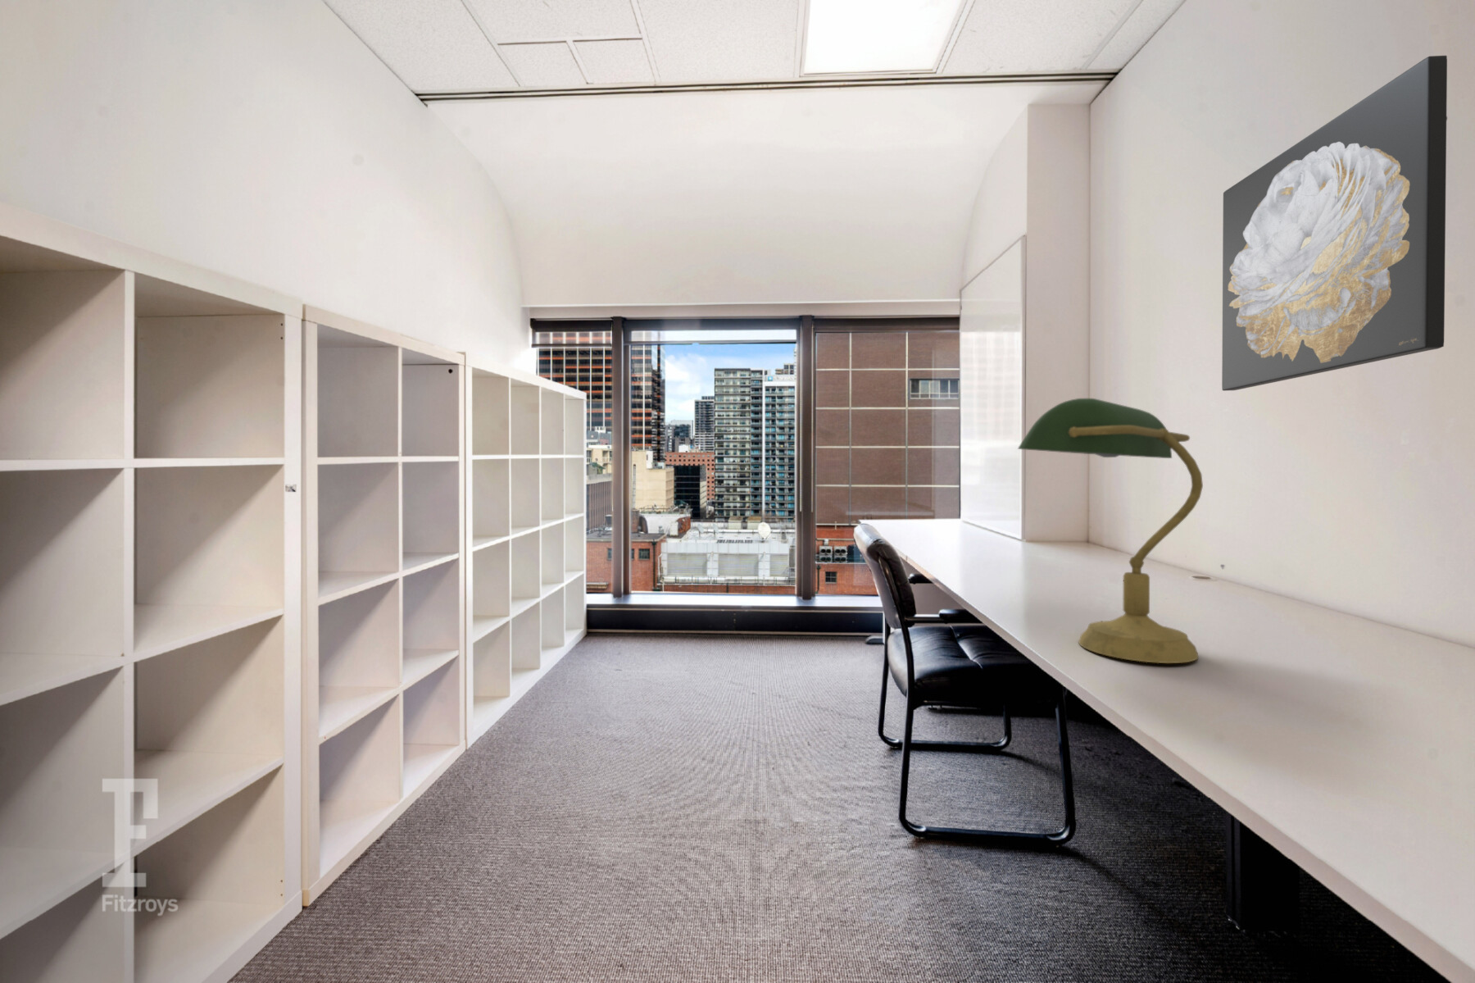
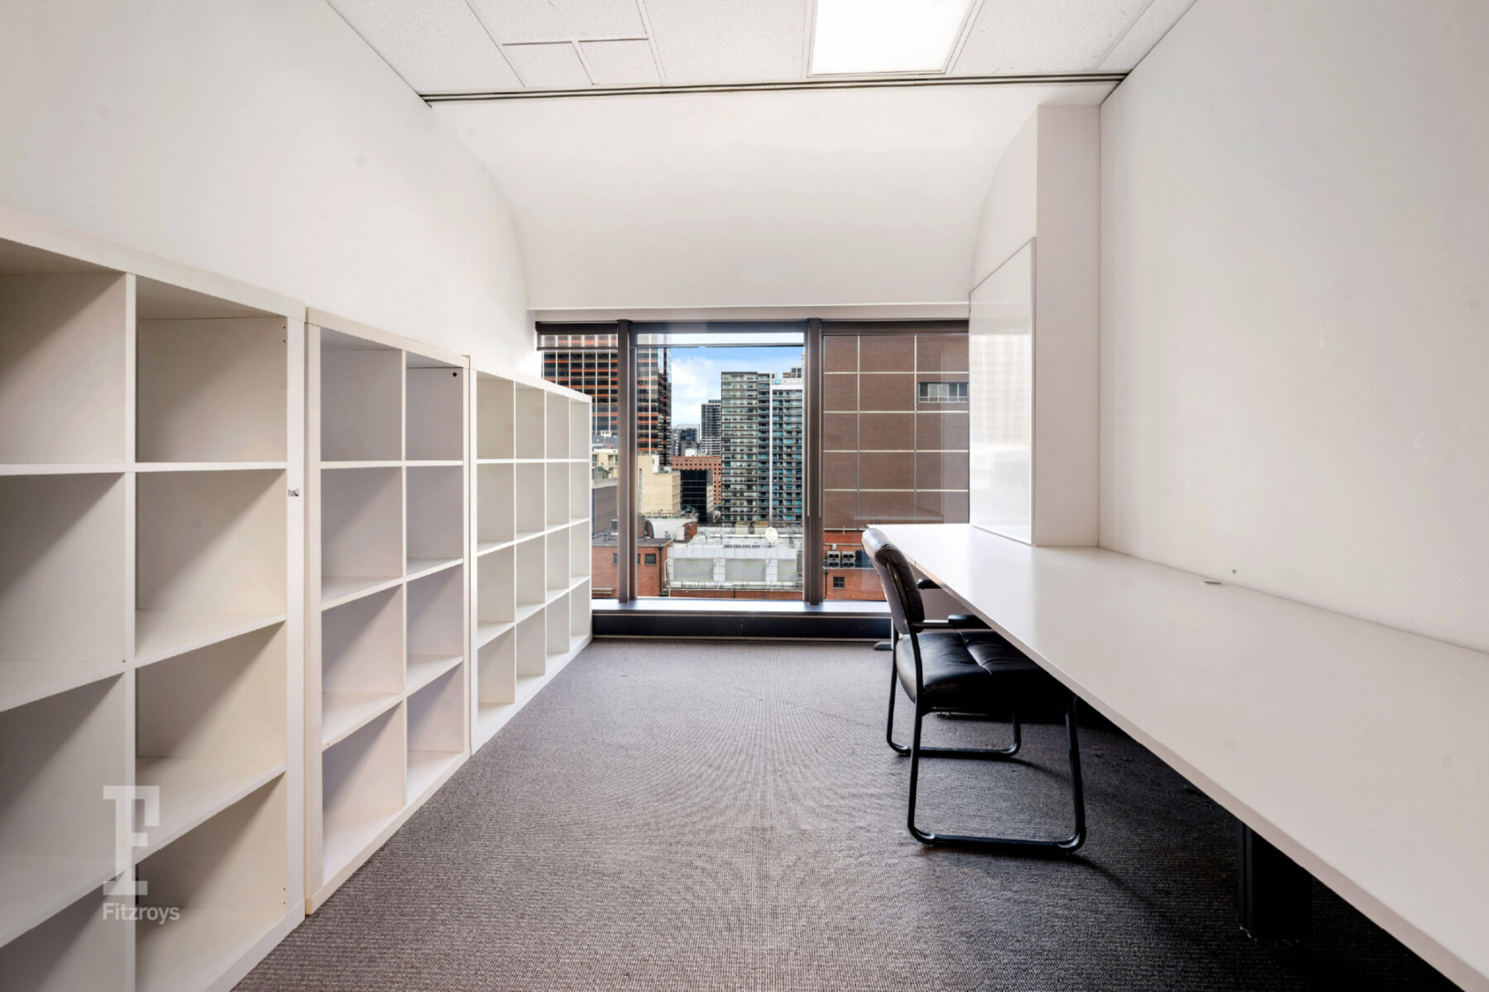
- desk lamp (1142, 546)
- wall art (1314, 255)
